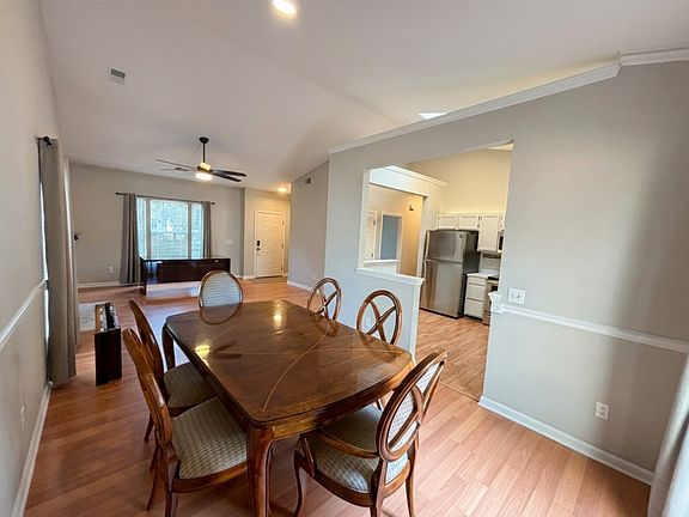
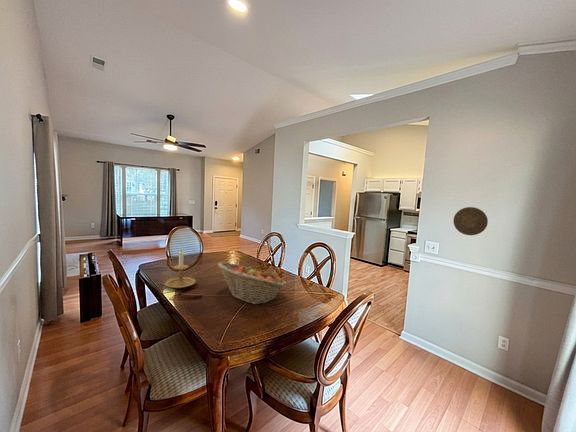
+ decorative plate (469, 221)
+ fruit basket (251, 278)
+ candle holder (180, 268)
